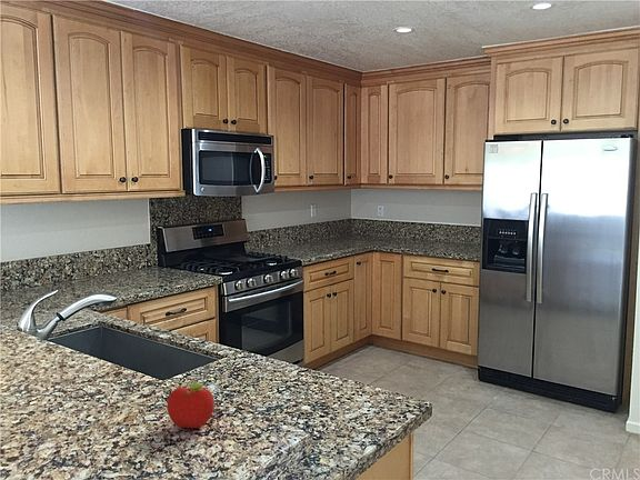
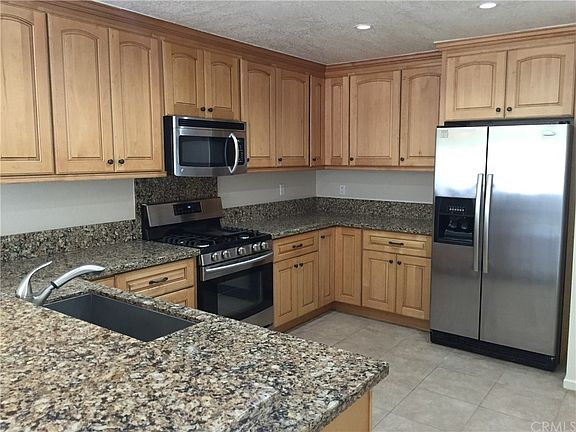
- fruit (190, 403)
